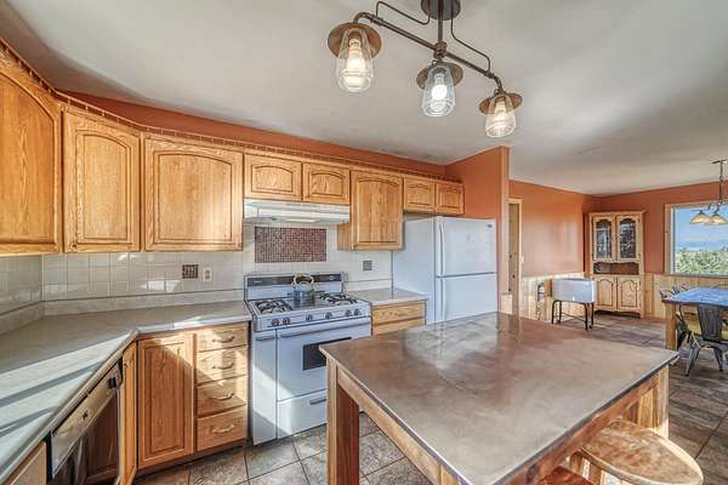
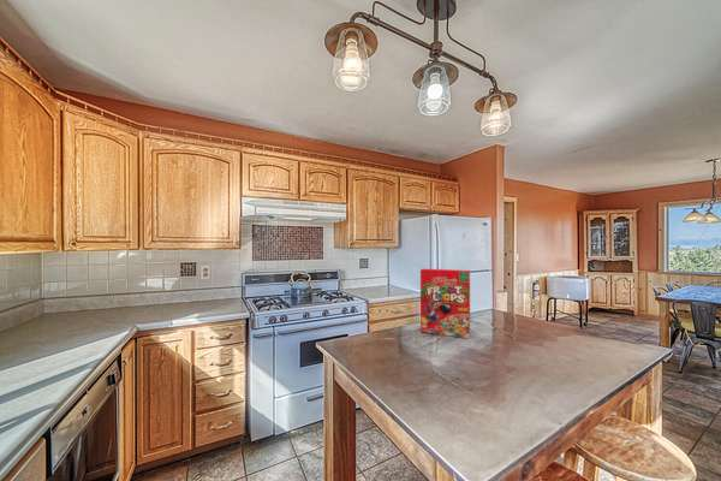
+ cereal box (445, 301)
